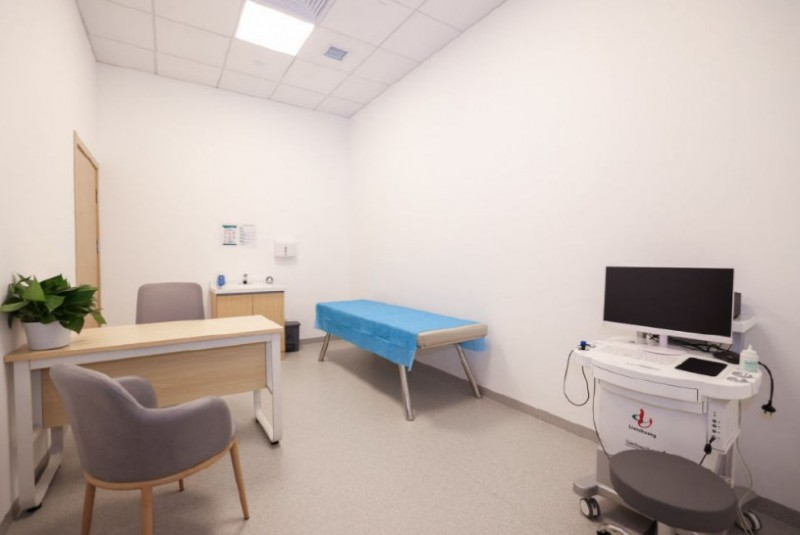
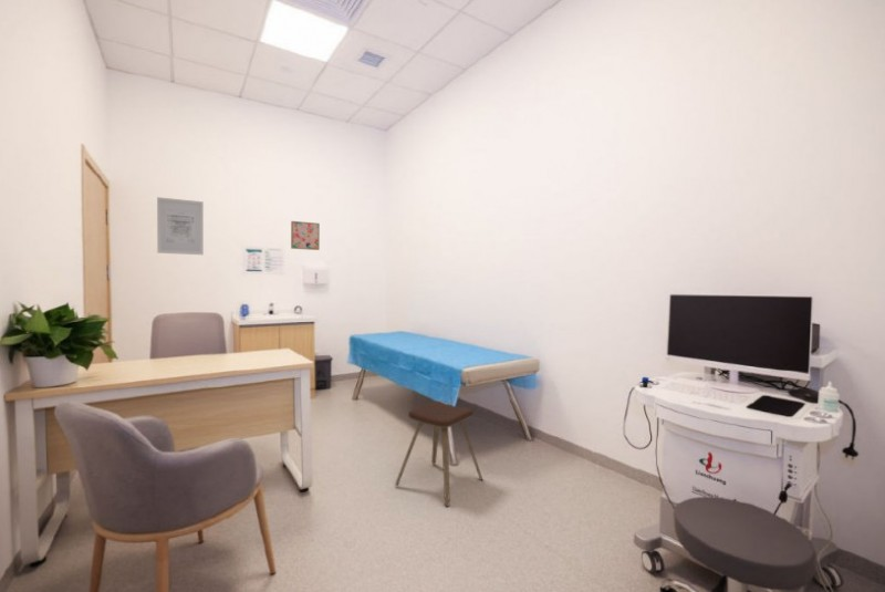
+ wall art (180, 227)
+ music stool (442, 446)
+ wall art (305, 236)
